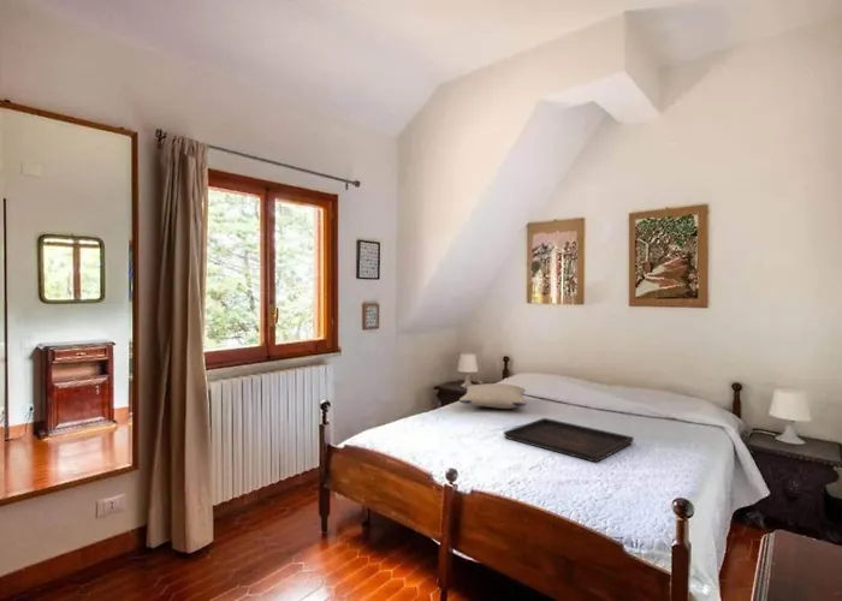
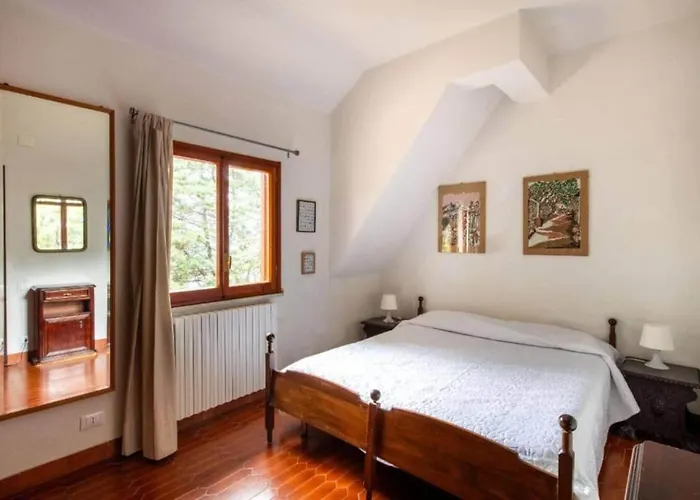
- pillow (493, 395)
- serving tray (567, 438)
